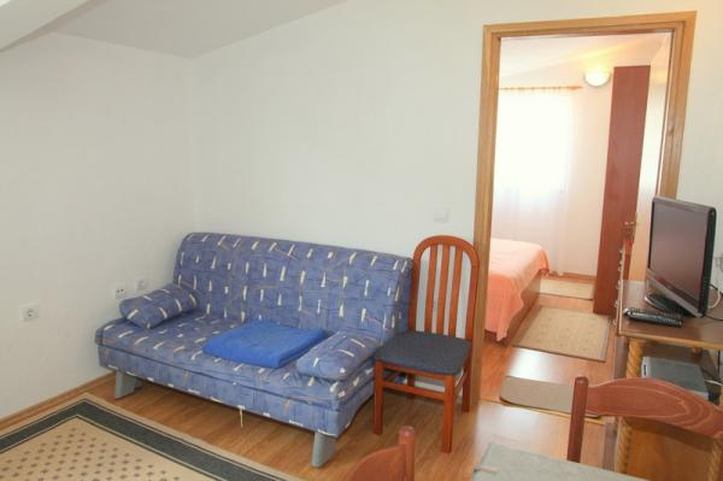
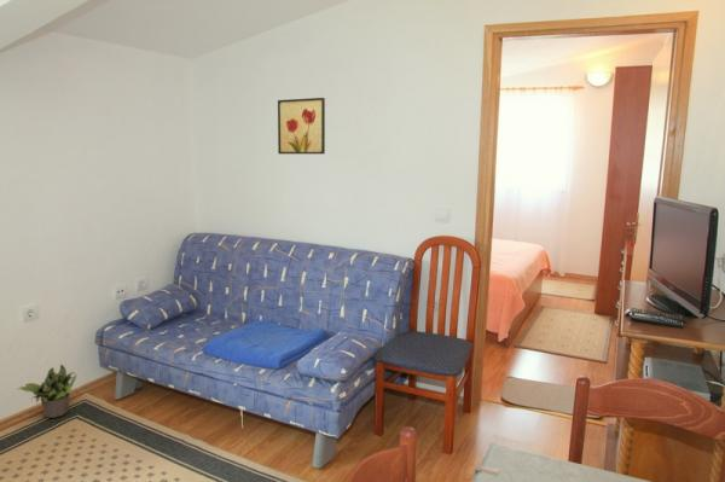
+ potted plant (47, 391)
+ wall art (301, 126)
